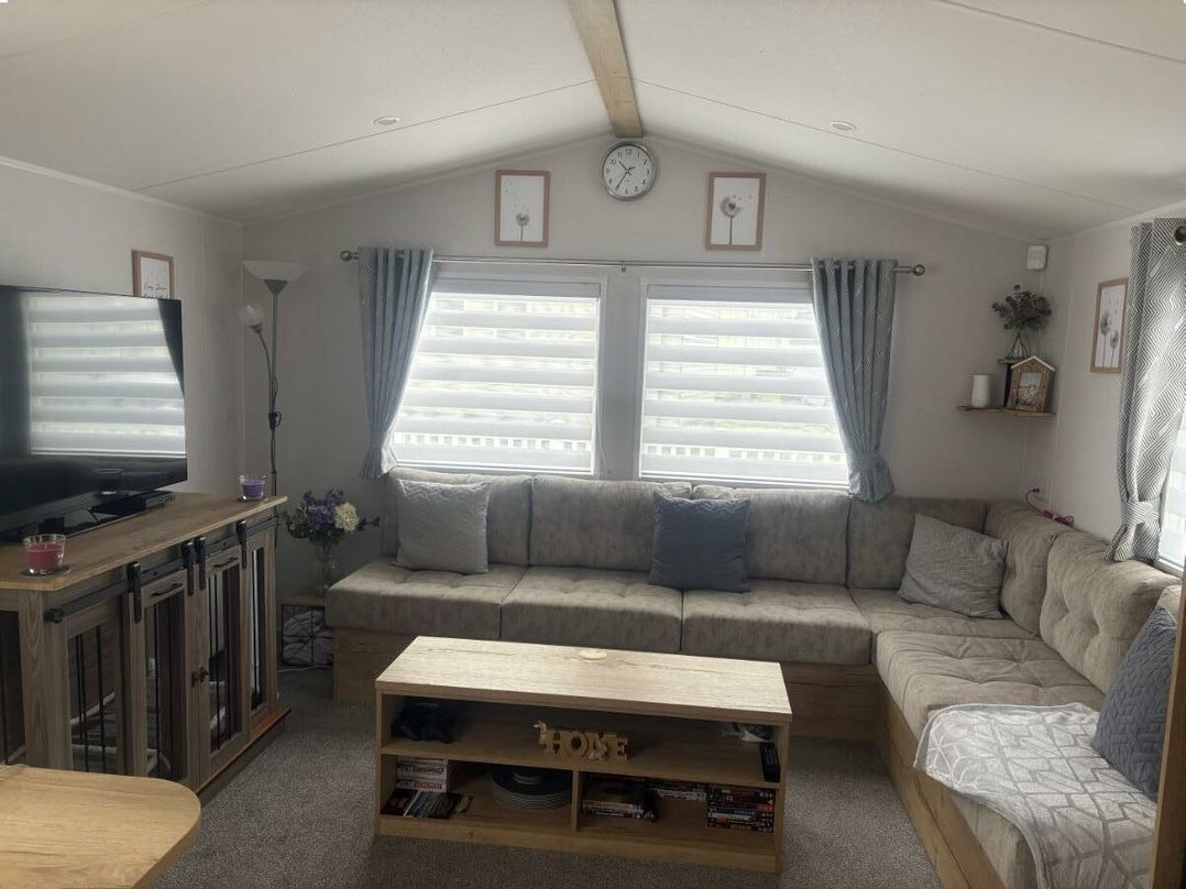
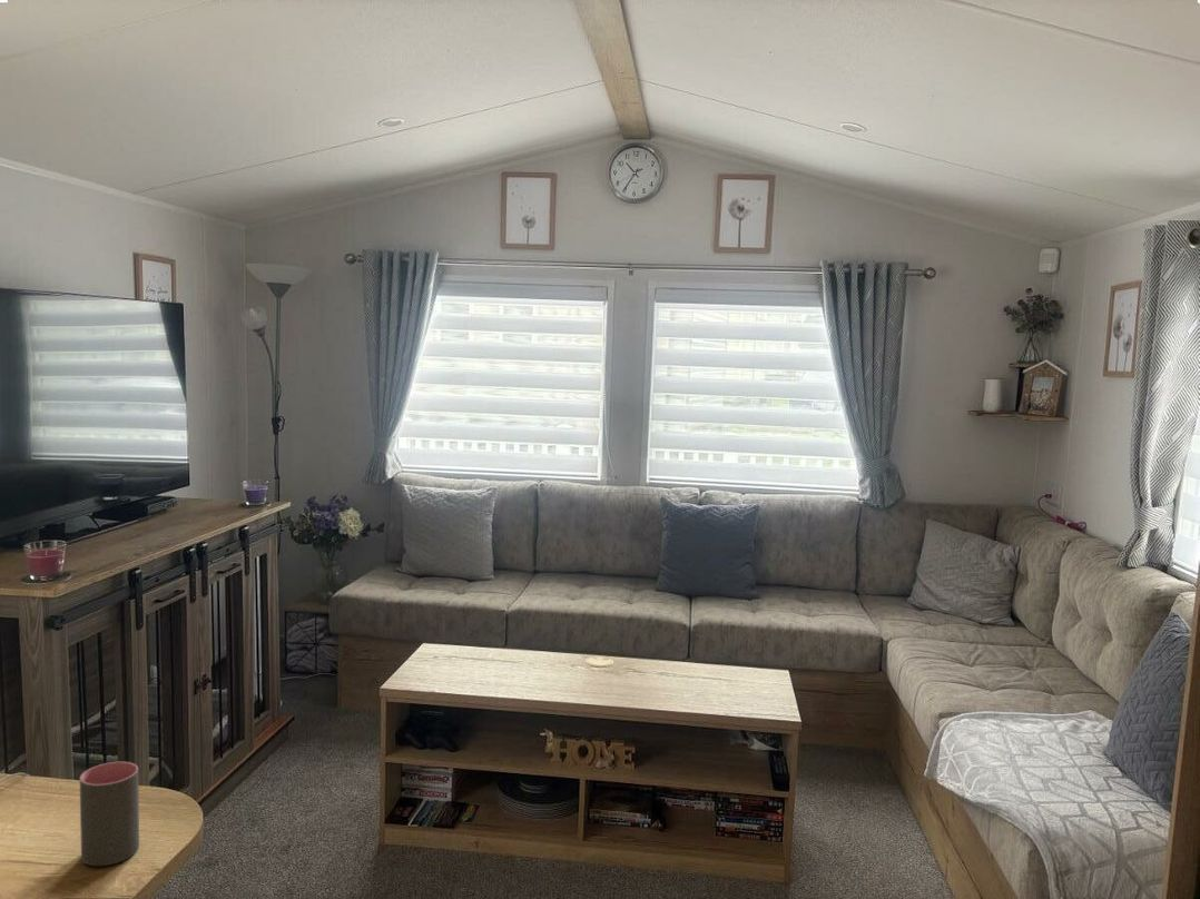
+ cup (109, 812)
